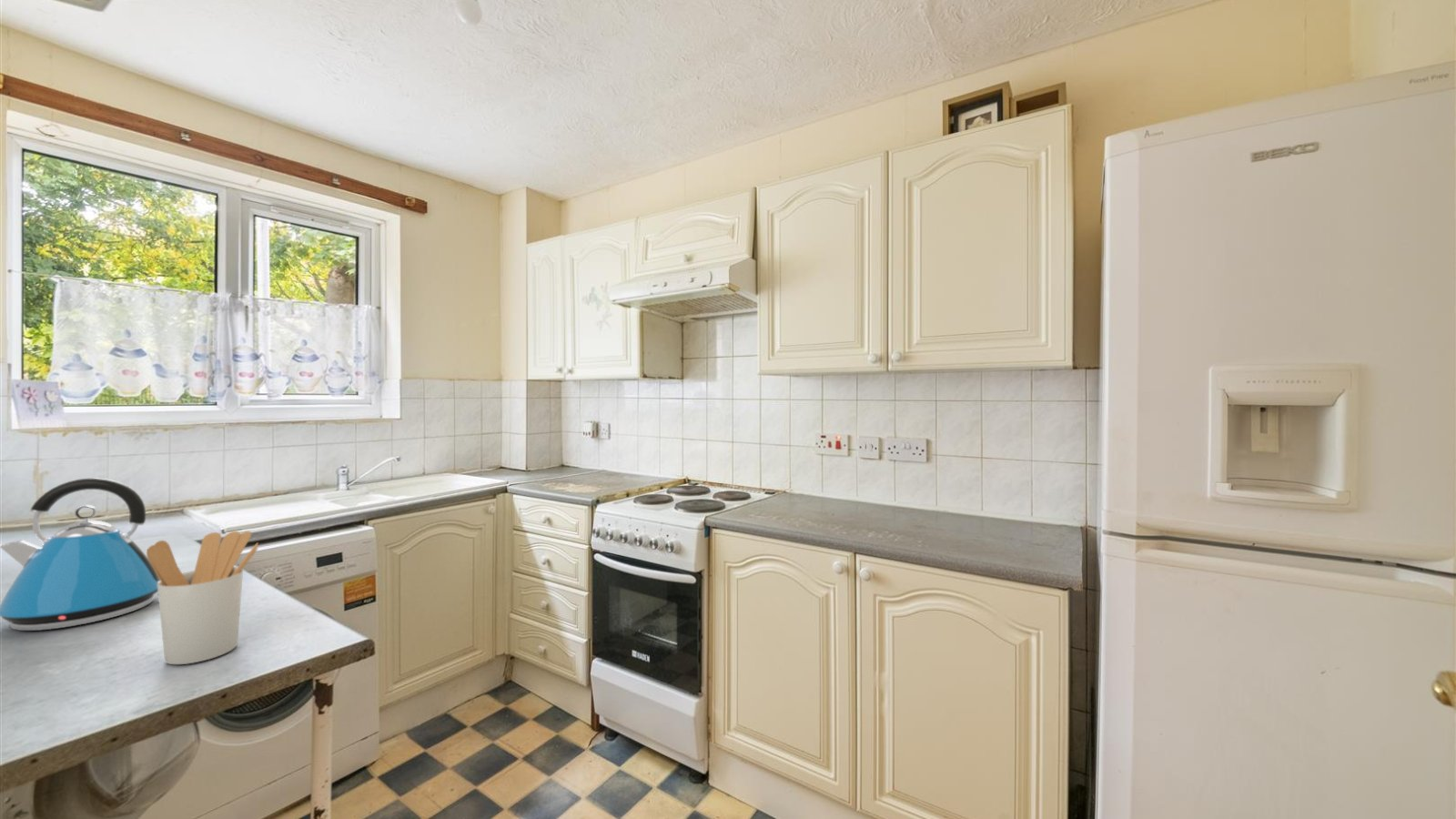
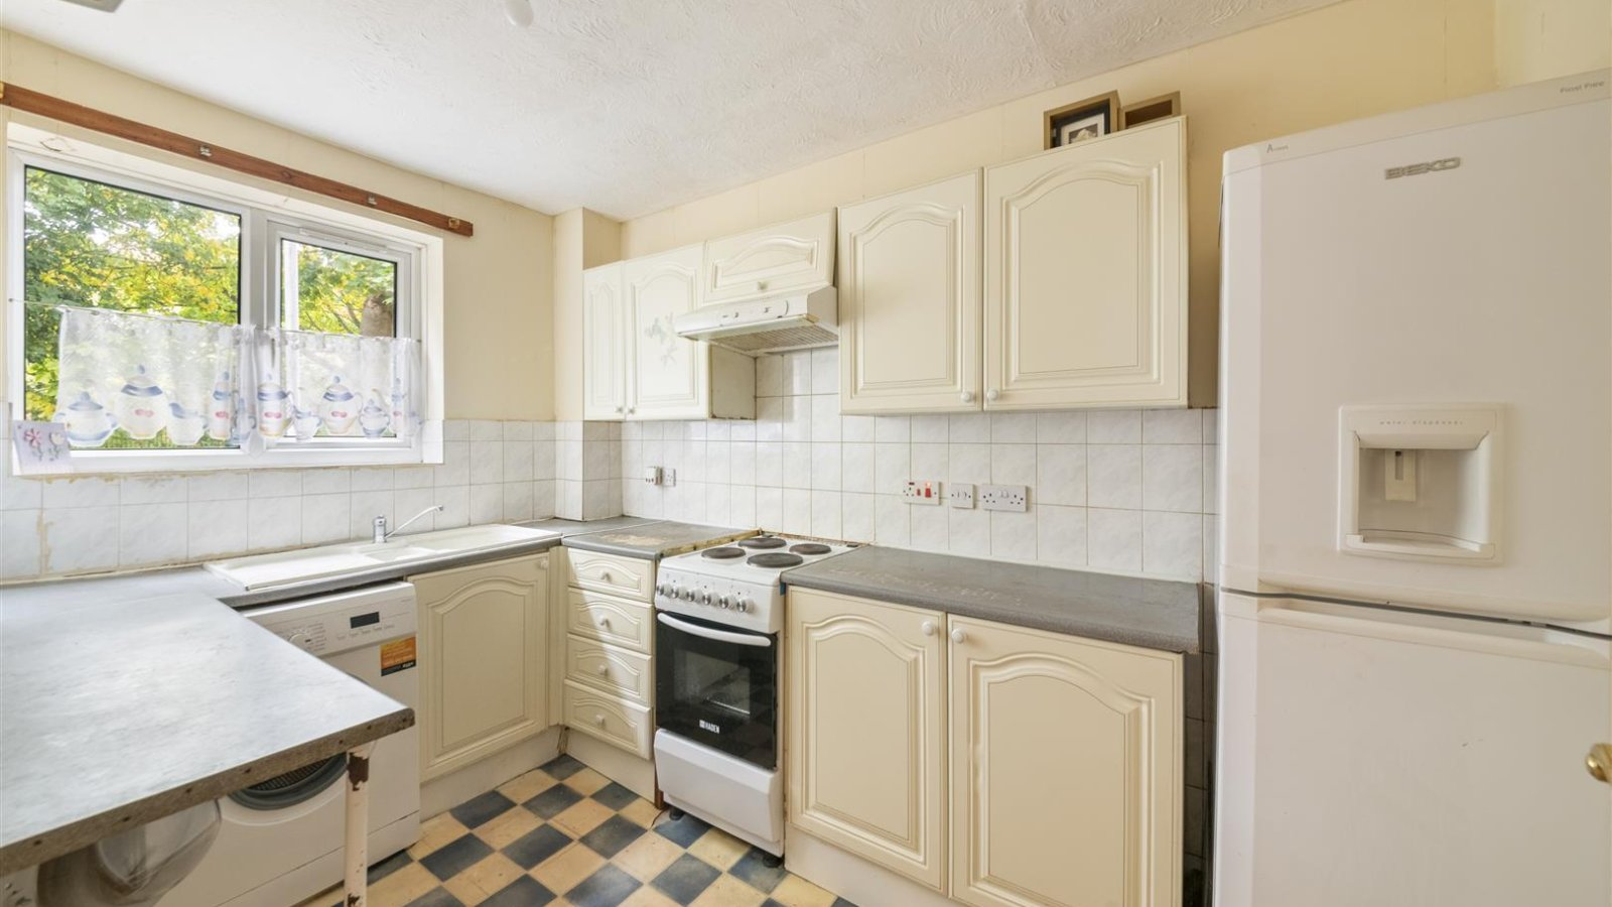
- kettle (91, 544)
- utensil holder (209, 590)
